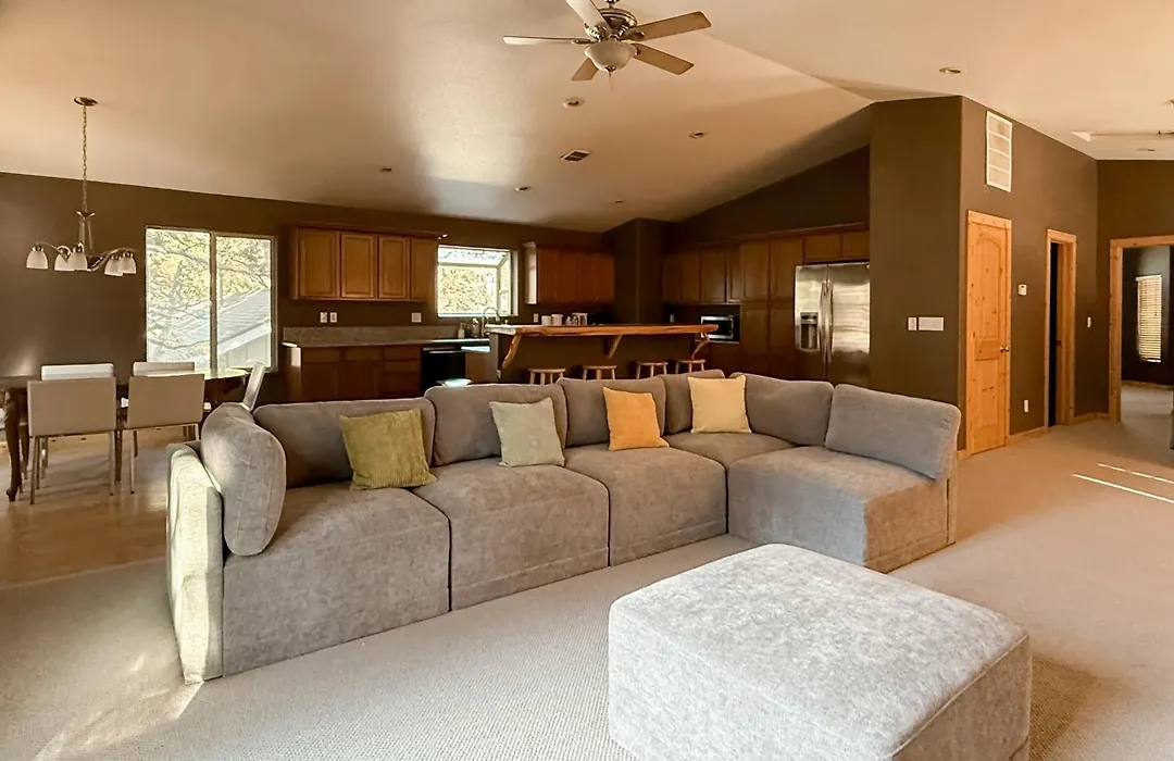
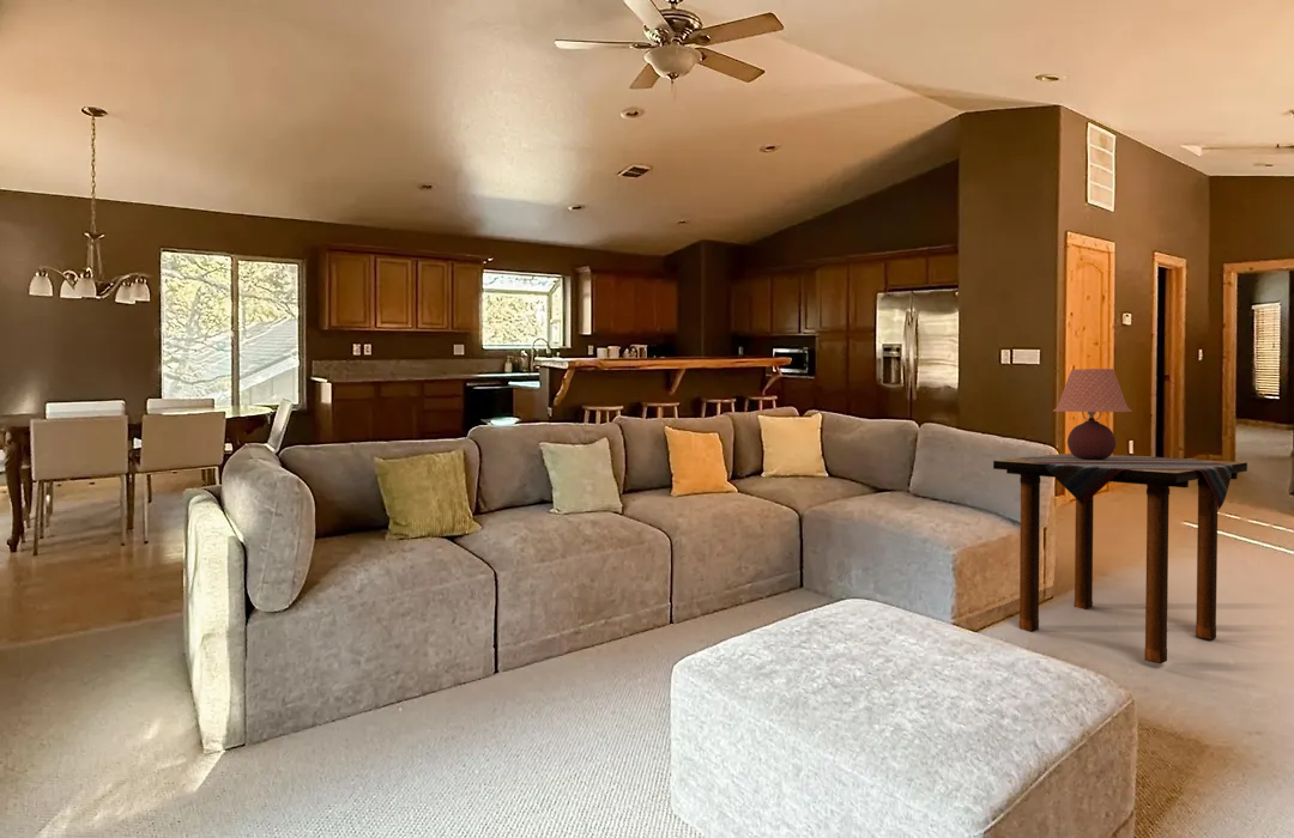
+ table lamp (1092, 413)
+ side table (1092, 547)
